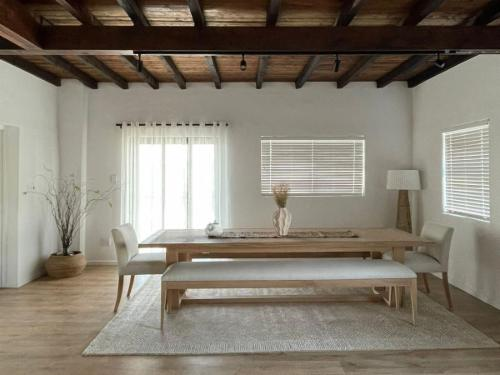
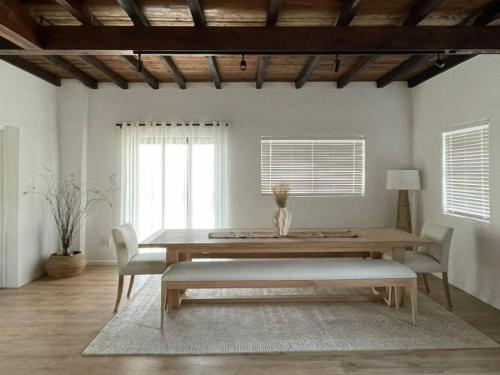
- decorative bowl (213, 228)
